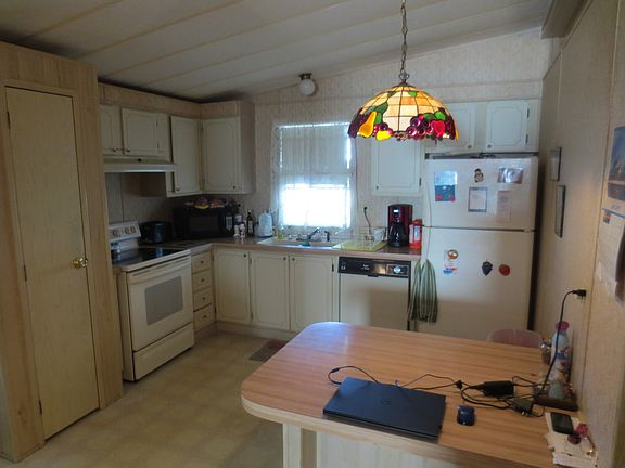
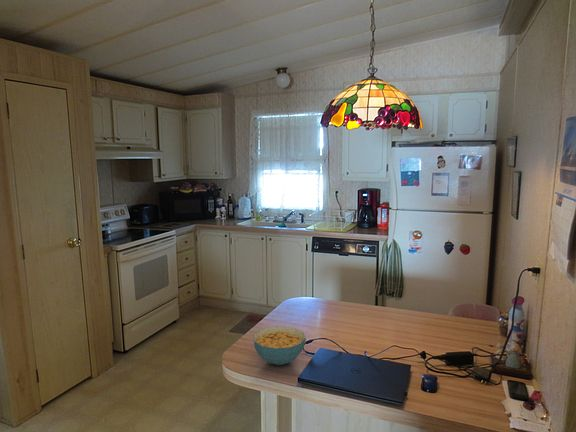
+ cereal bowl (279, 348)
